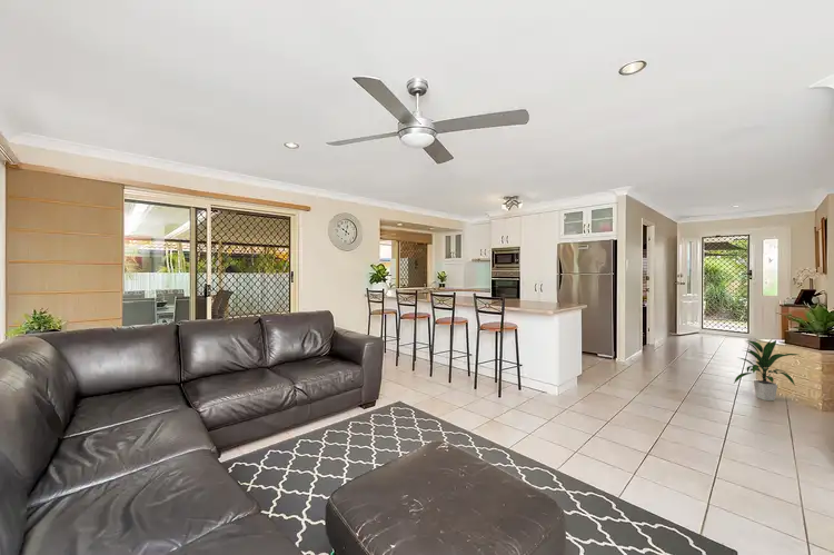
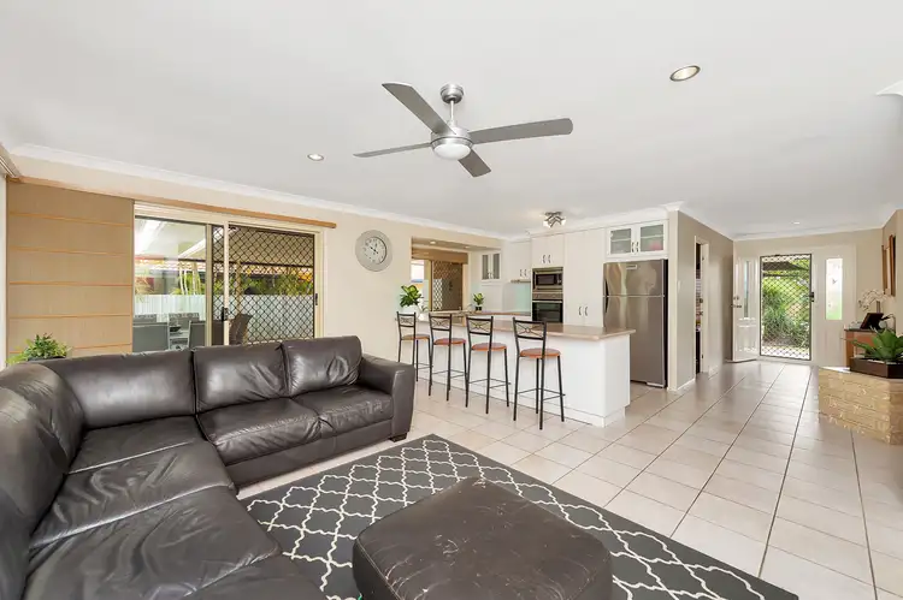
- indoor plant (762, 367)
